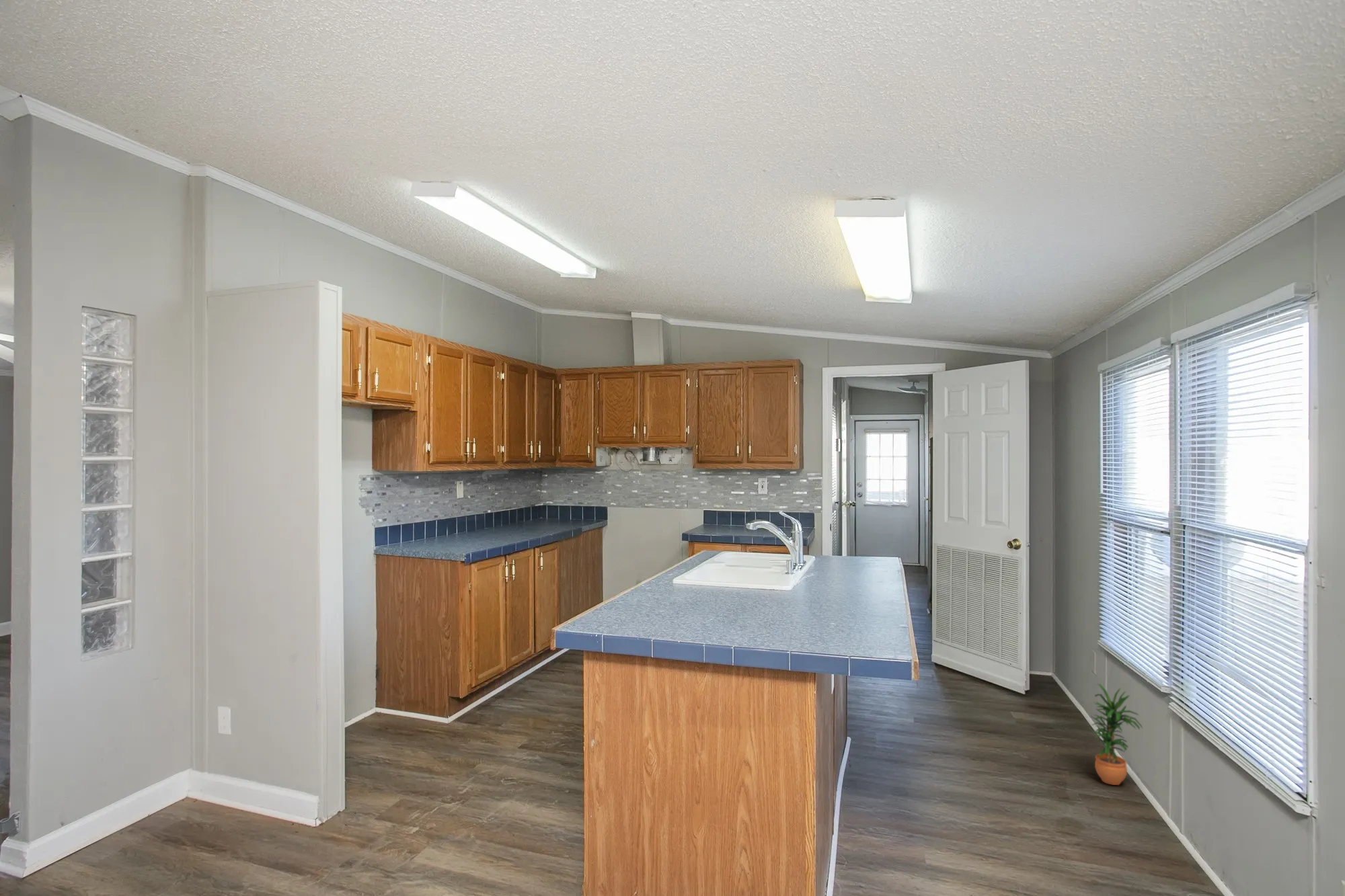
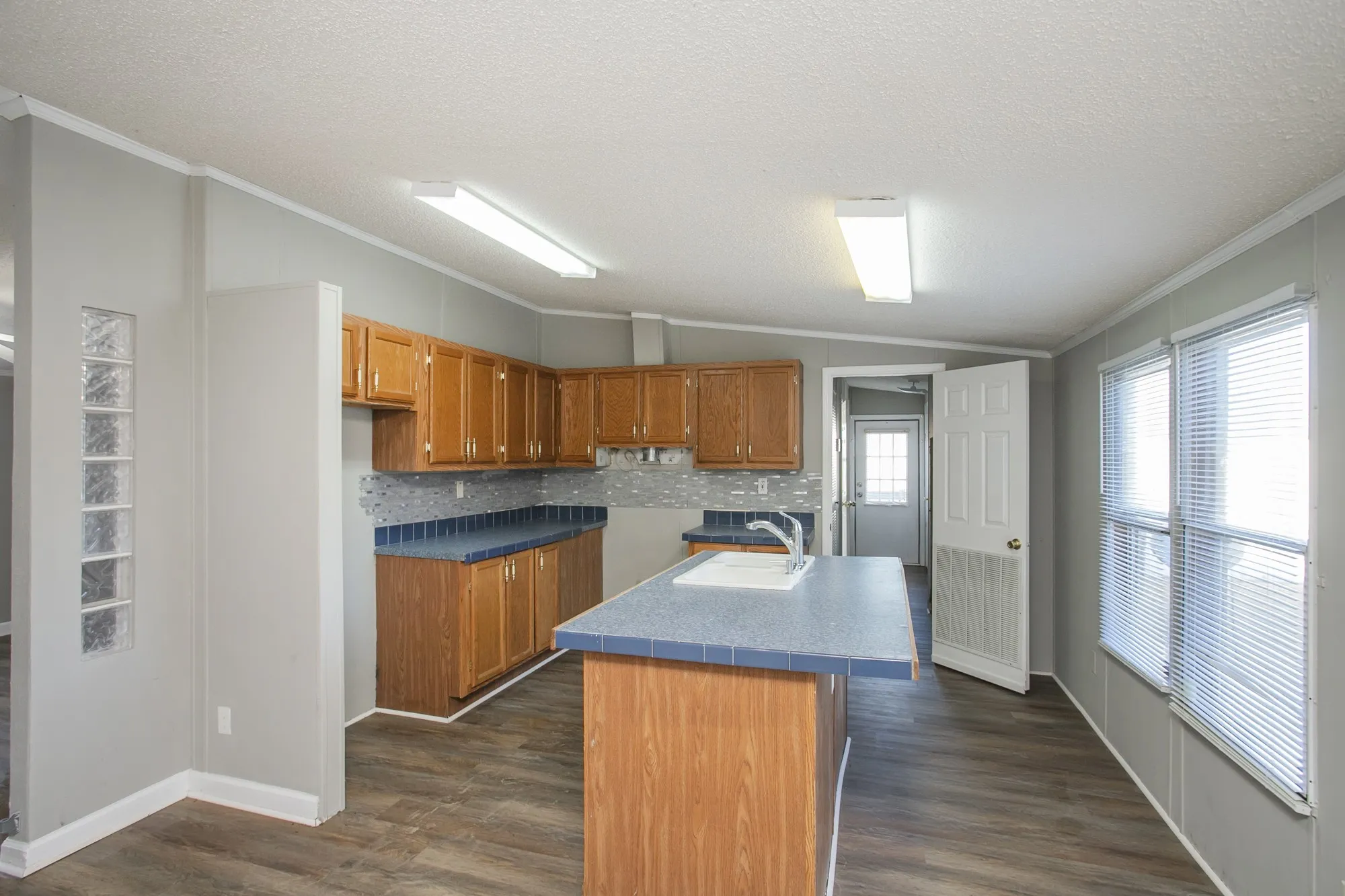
- potted plant (1116, 735)
